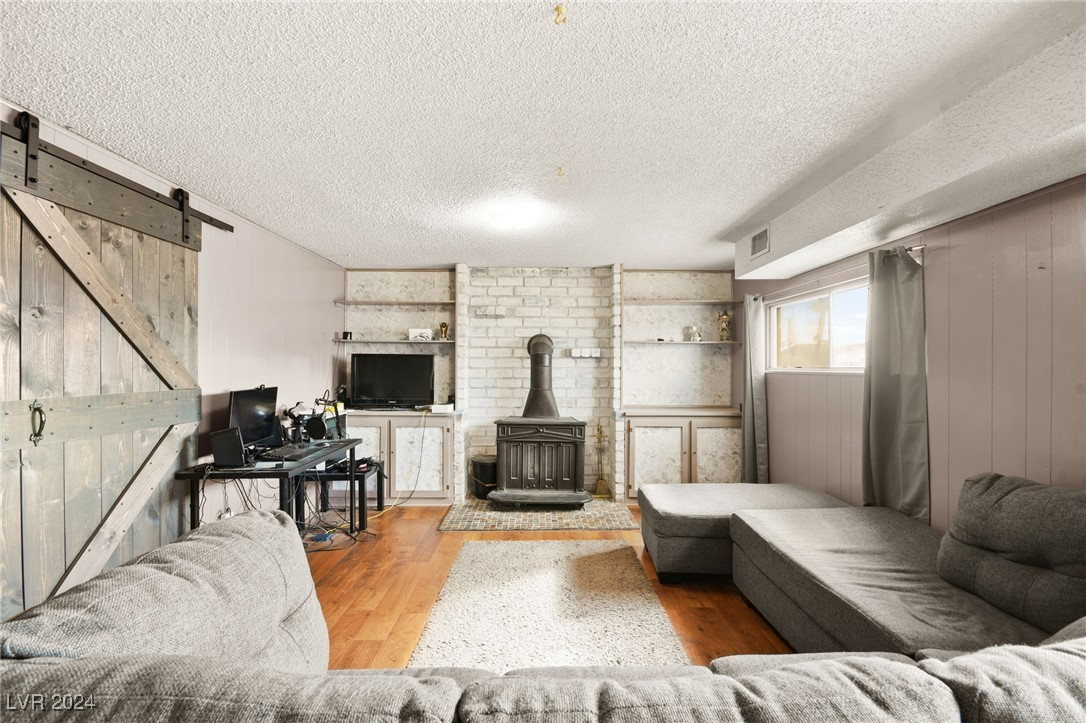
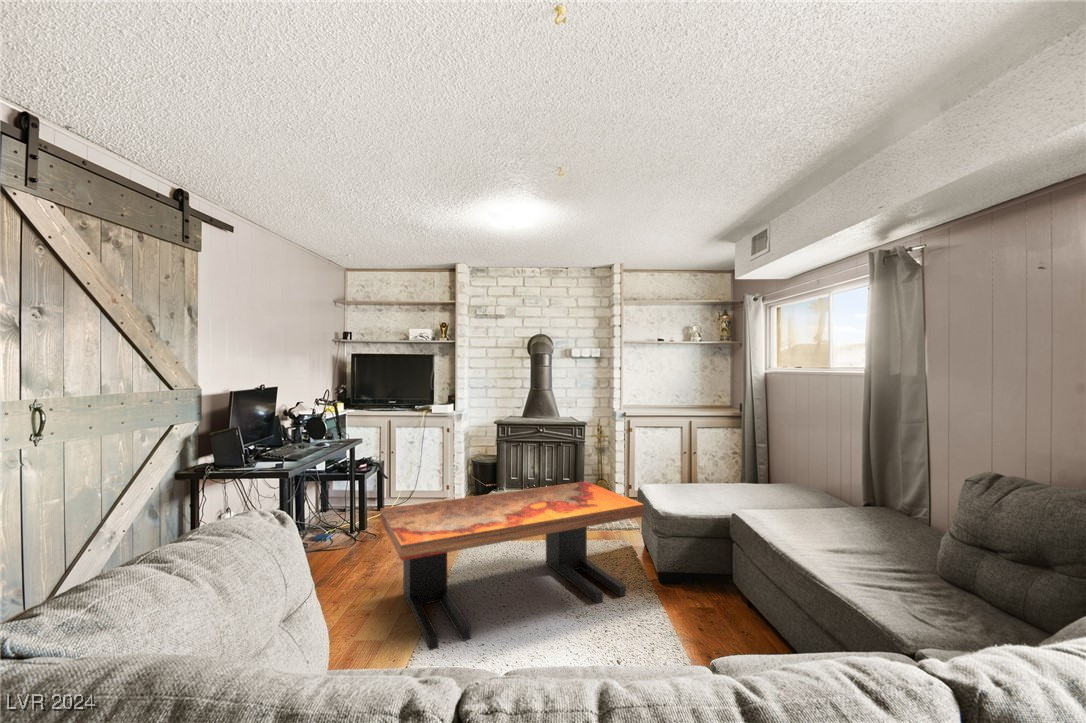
+ coffee table (511, 540)
